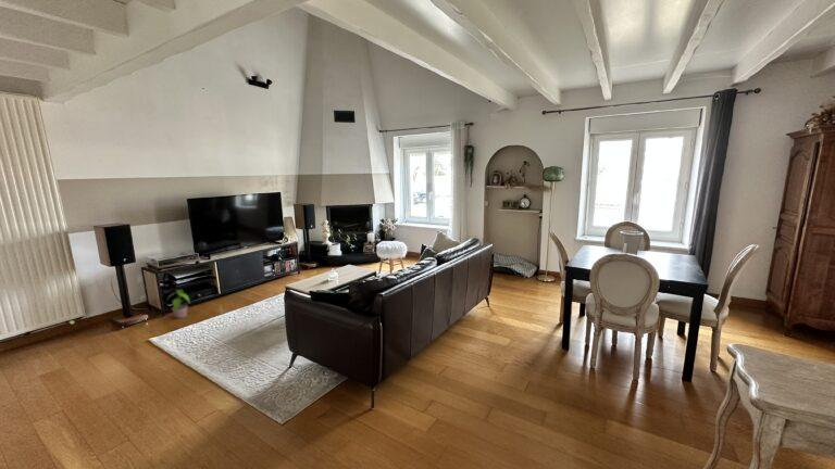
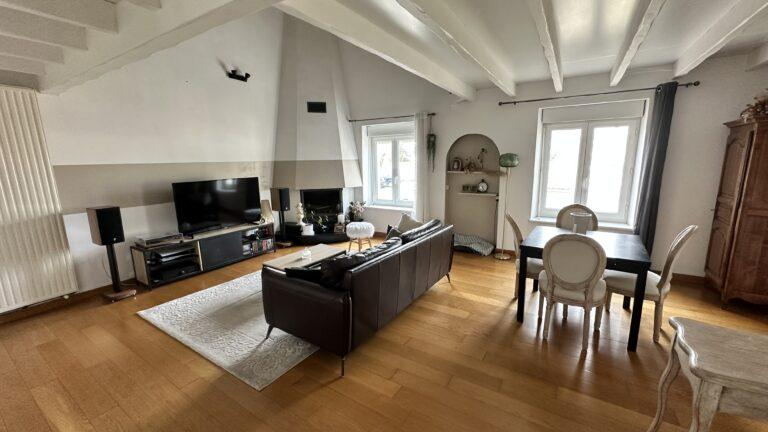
- potted plant (178, 304)
